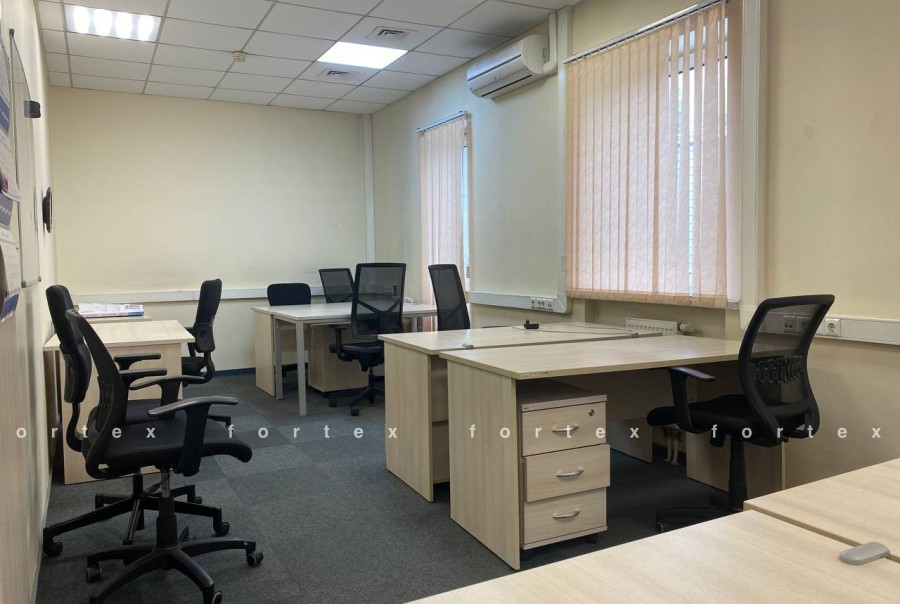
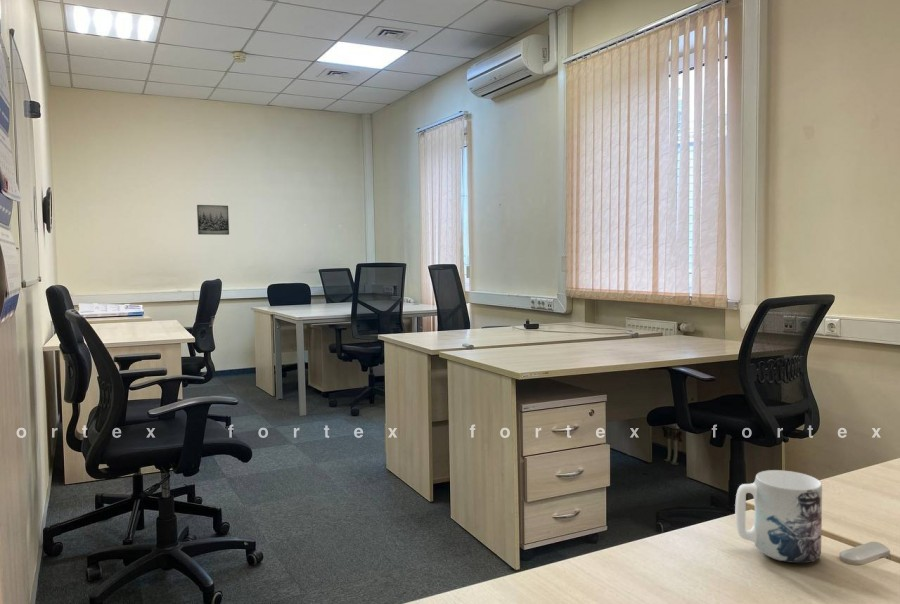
+ wall art (213, 219)
+ mug (780, 516)
